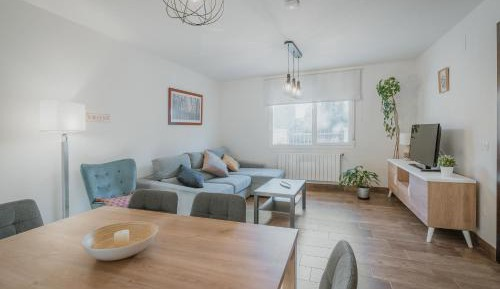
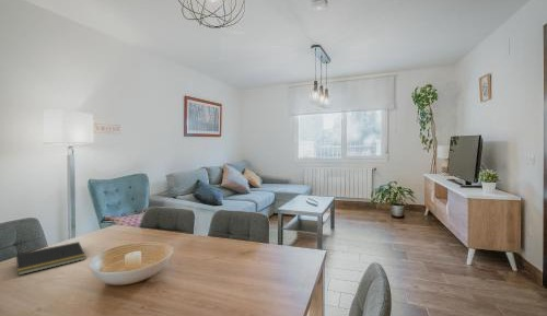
+ notepad (51, 256)
